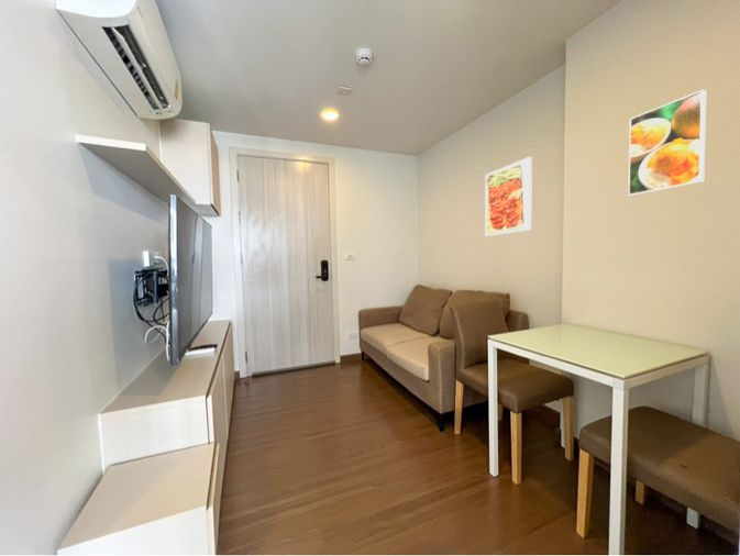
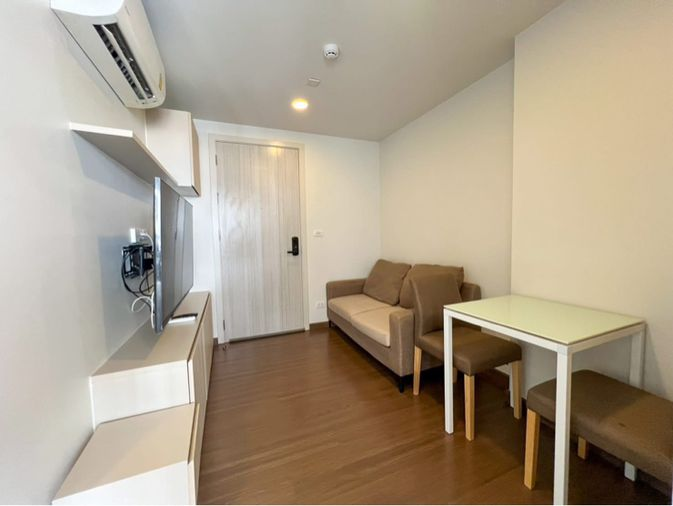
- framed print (663, 147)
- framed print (506, 200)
